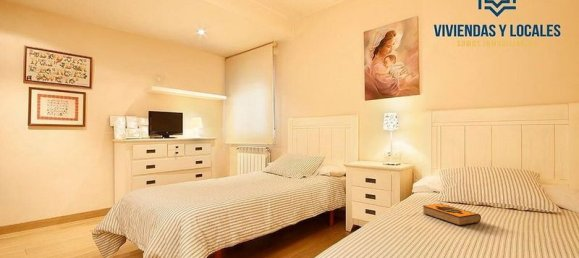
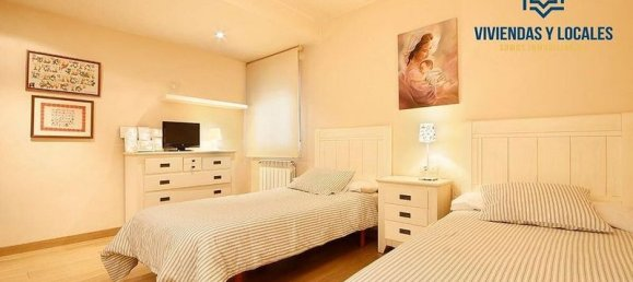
- hardback book (450, 213)
